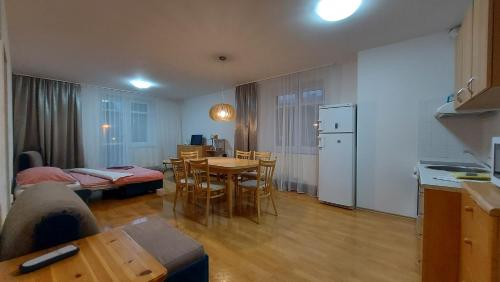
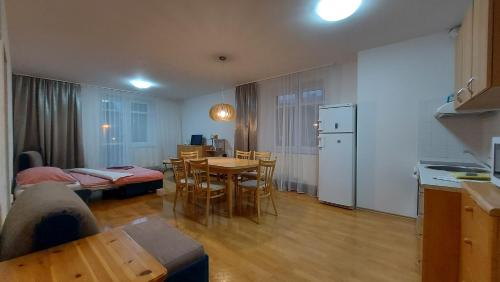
- remote control (51, 257)
